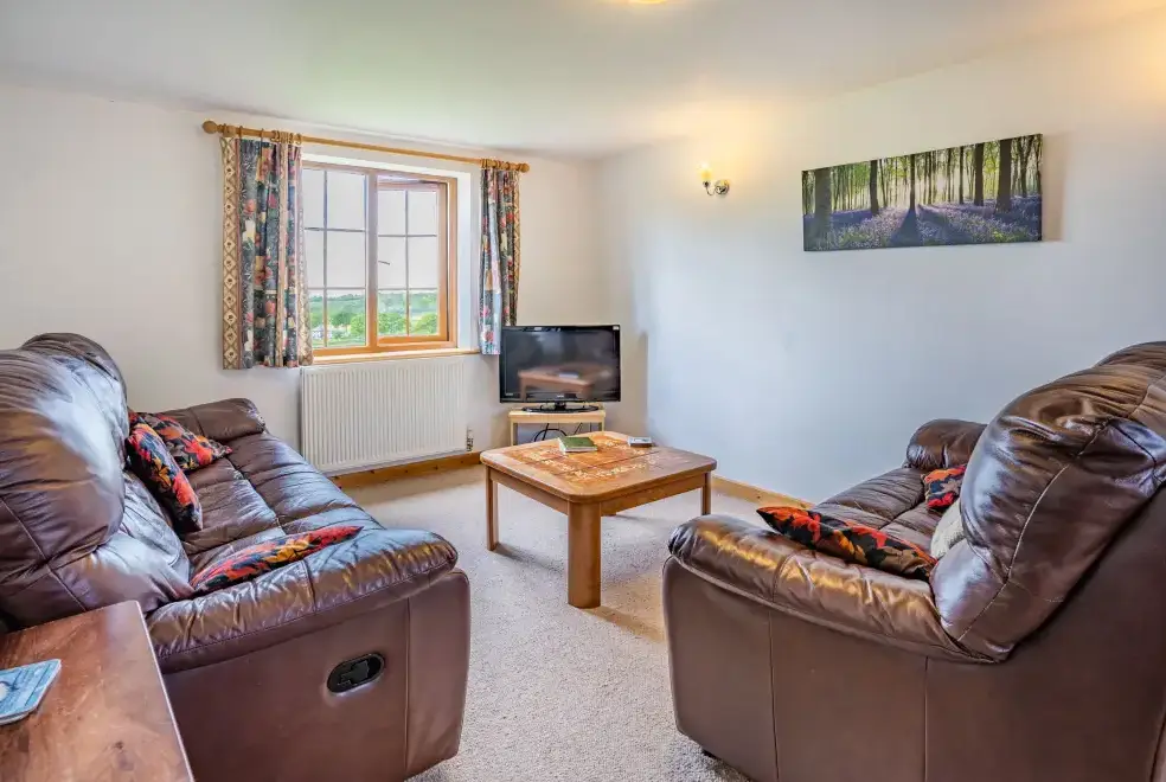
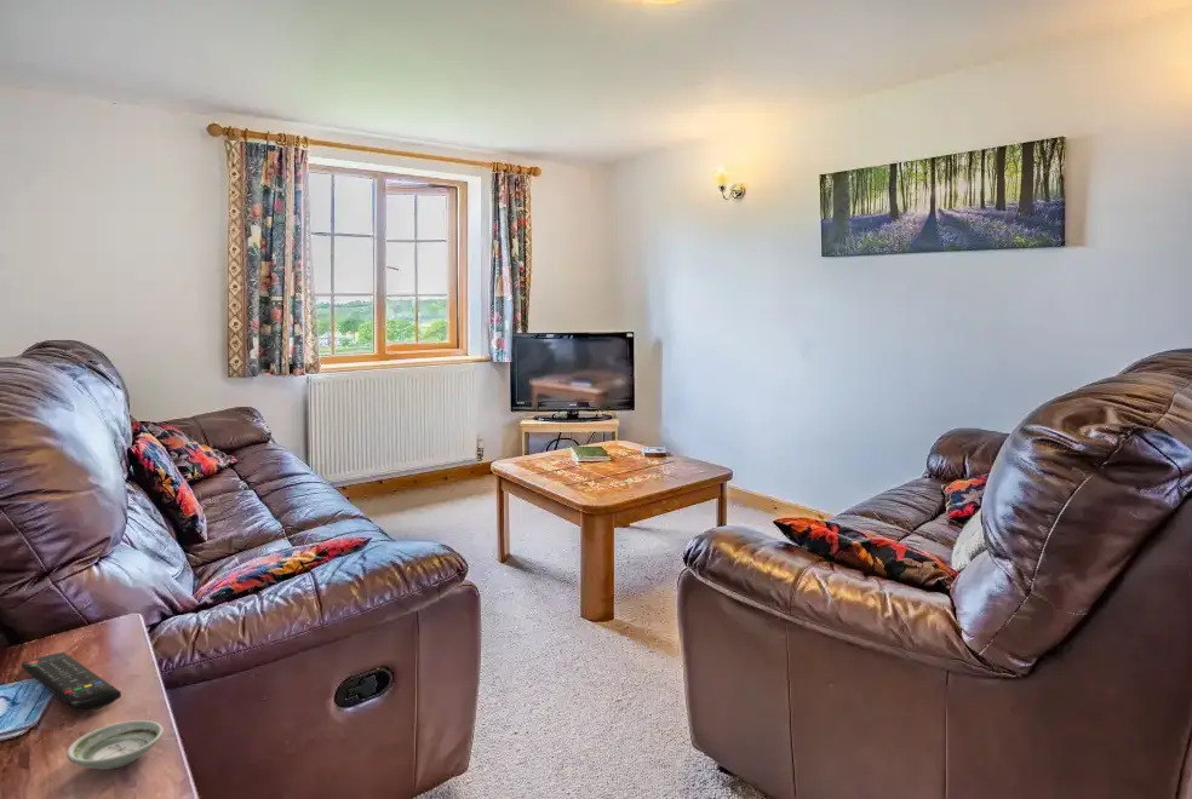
+ saucer (116, 748)
+ remote control (68, 680)
